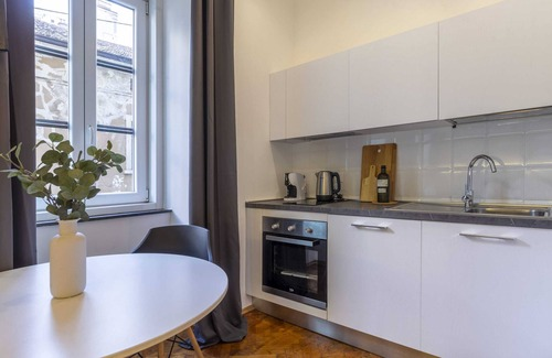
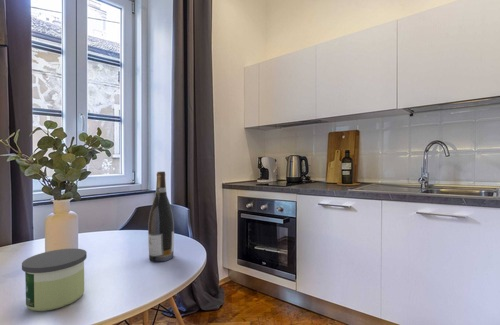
+ candle (56, 278)
+ wine bottle (161, 214)
